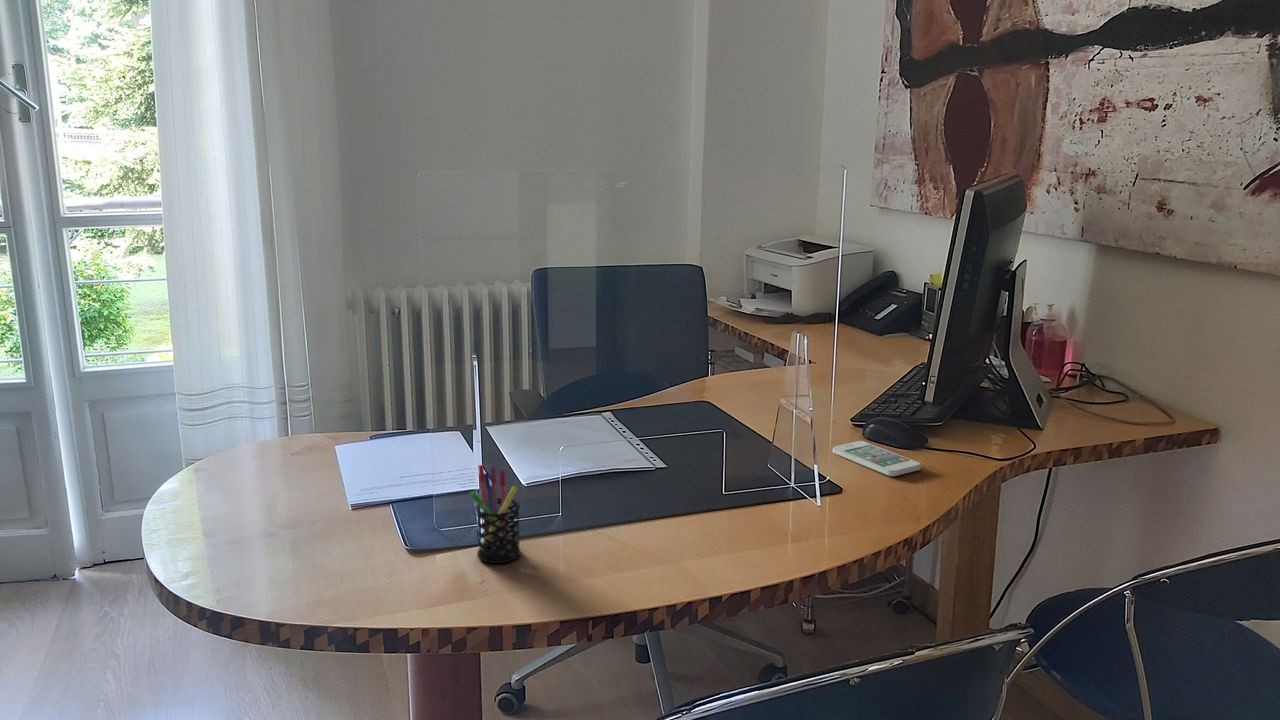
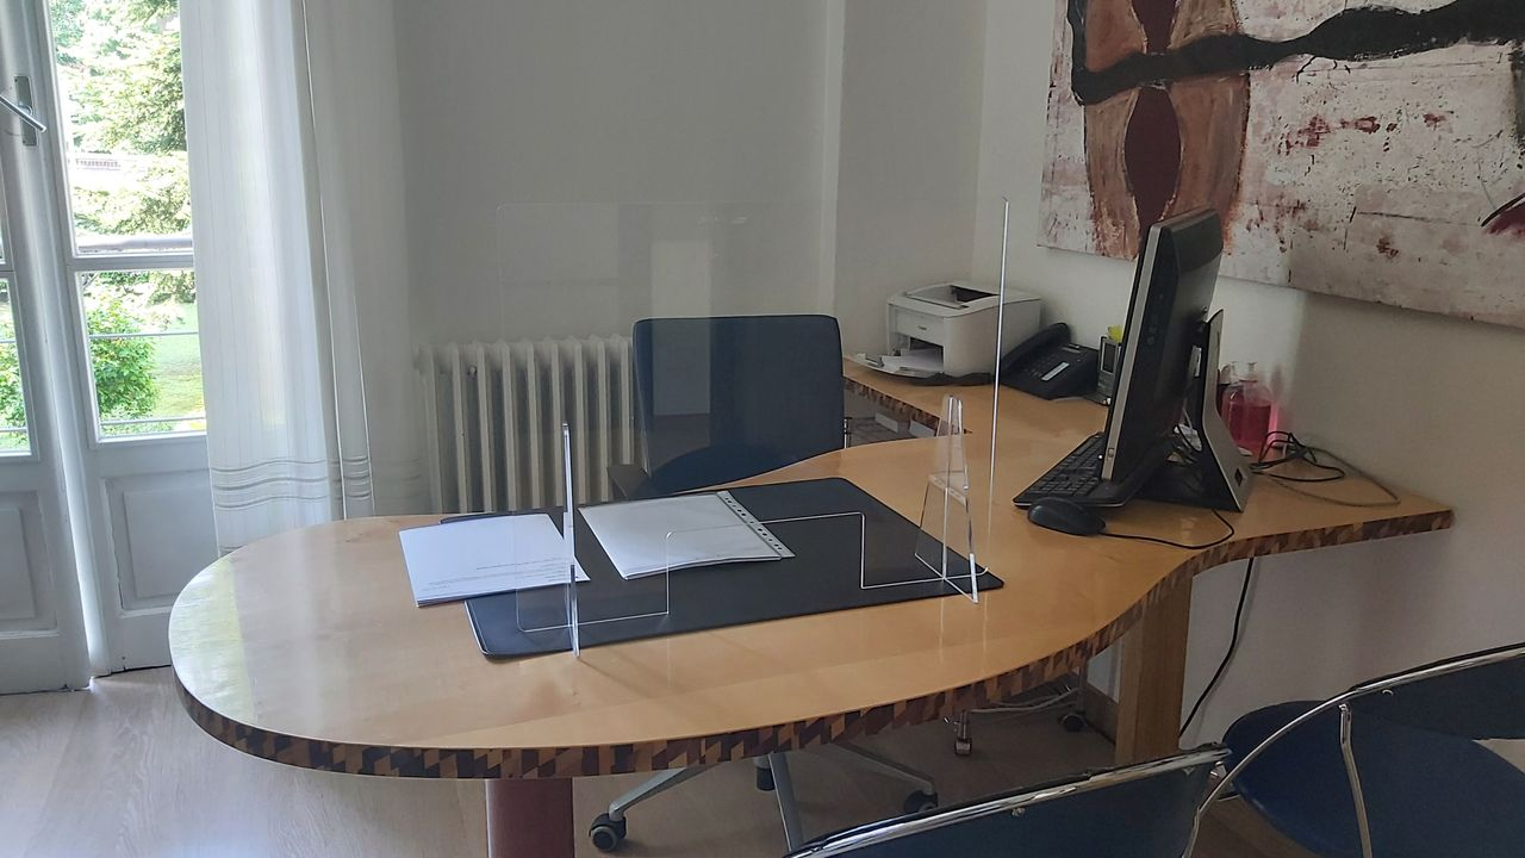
- smartphone (875, 457)
- pen holder (492, 513)
